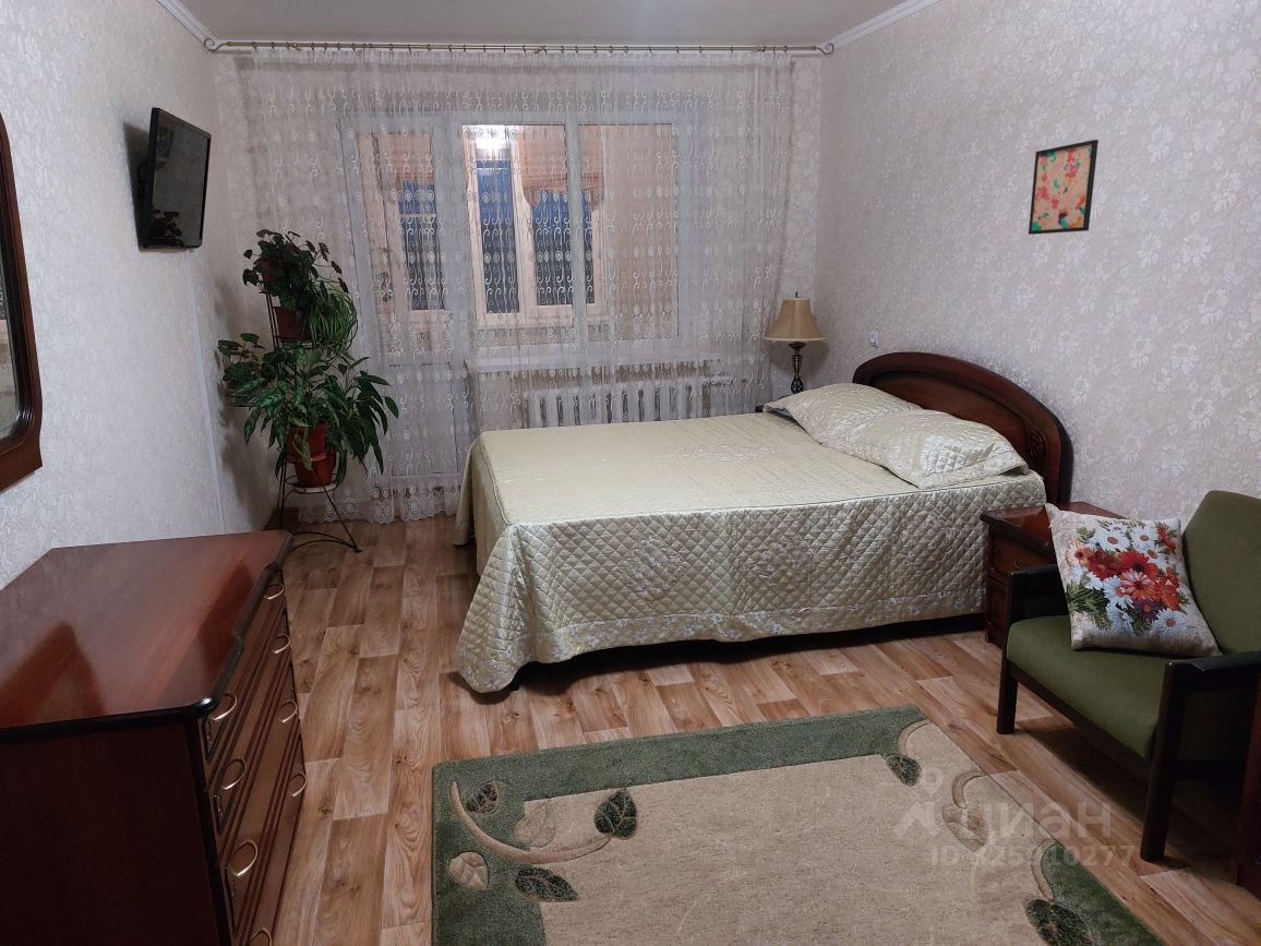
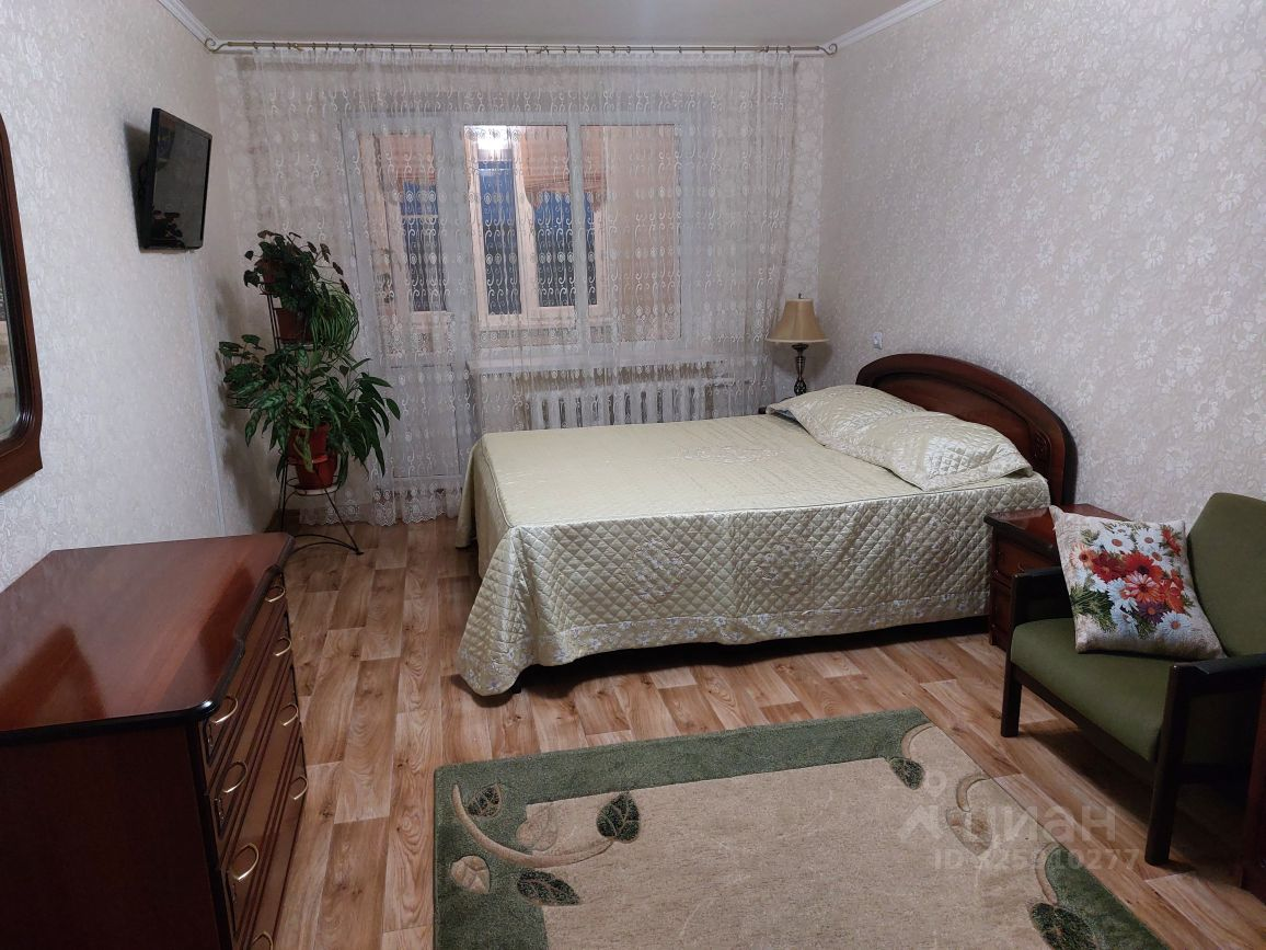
- wall art (1060, 189)
